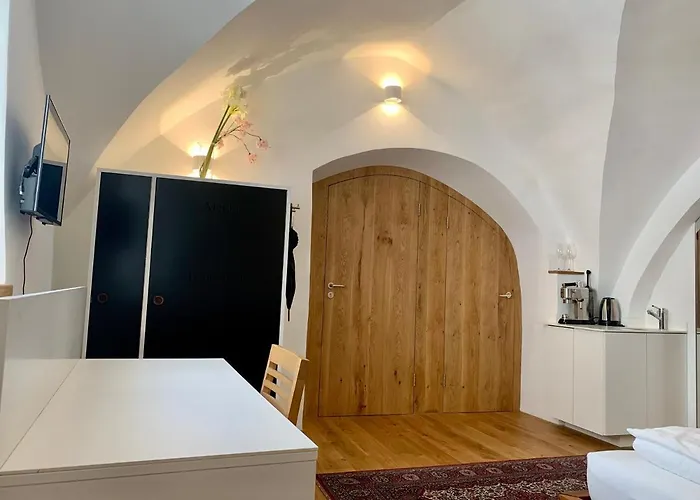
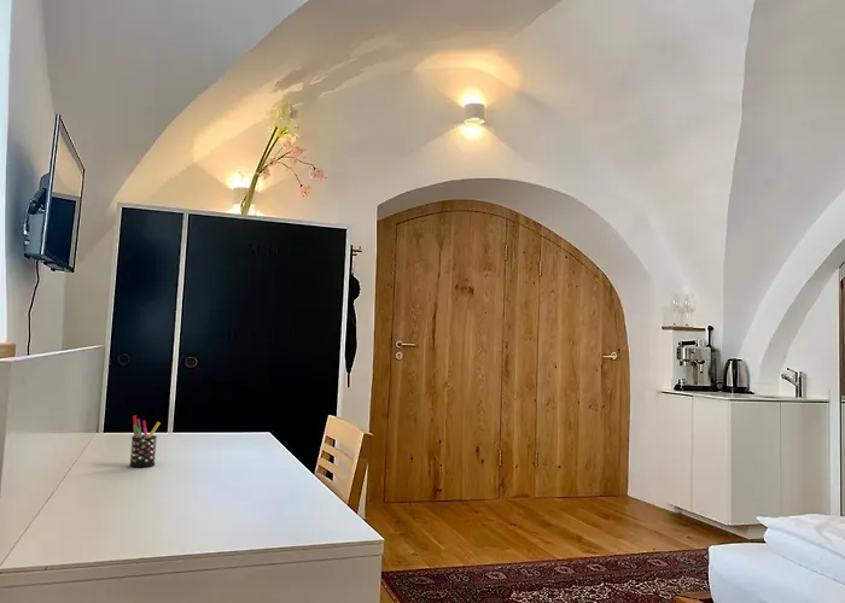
+ pen holder (141, 440)
